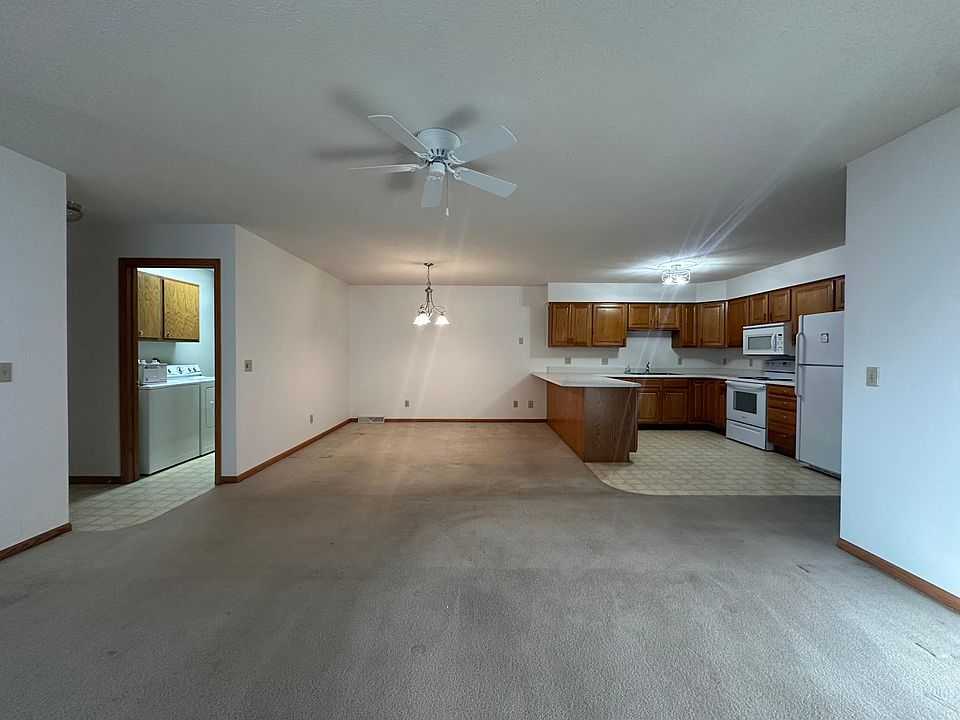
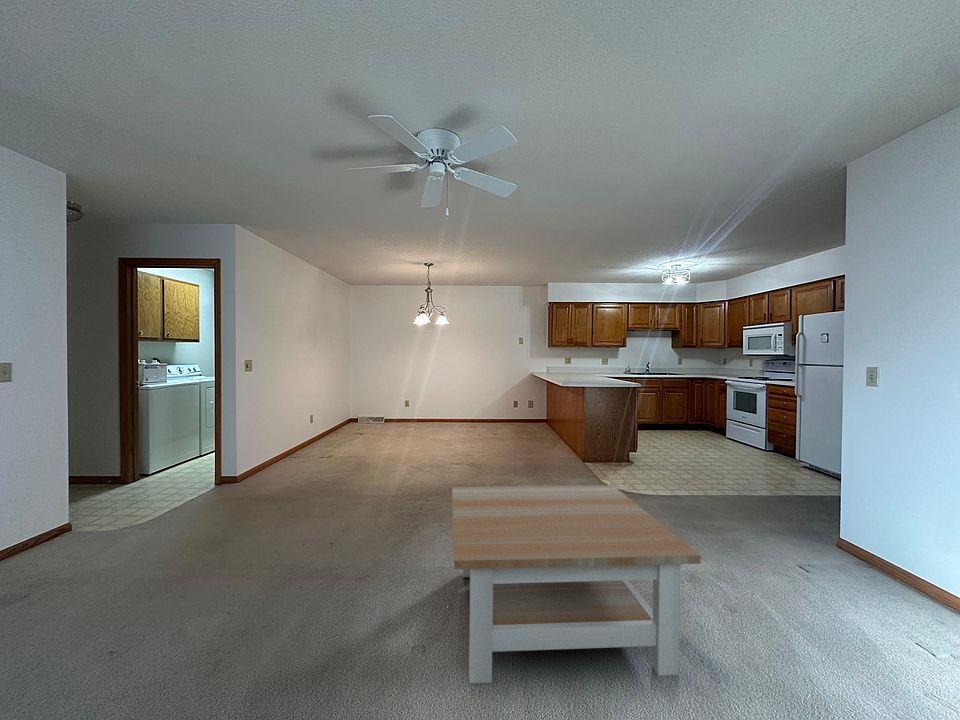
+ coffee table (551, 564)
